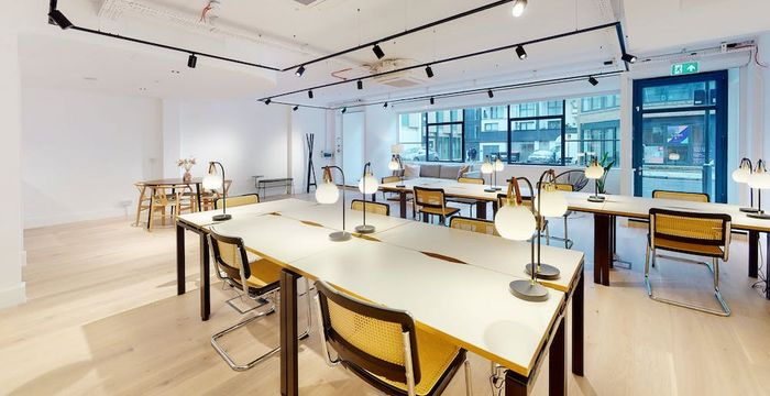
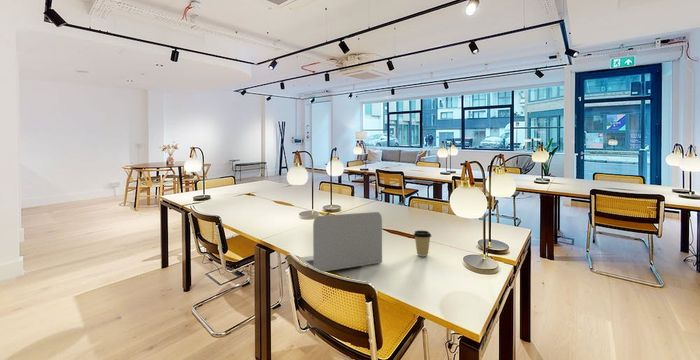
+ laptop (338, 236)
+ coffee cup (422, 243)
